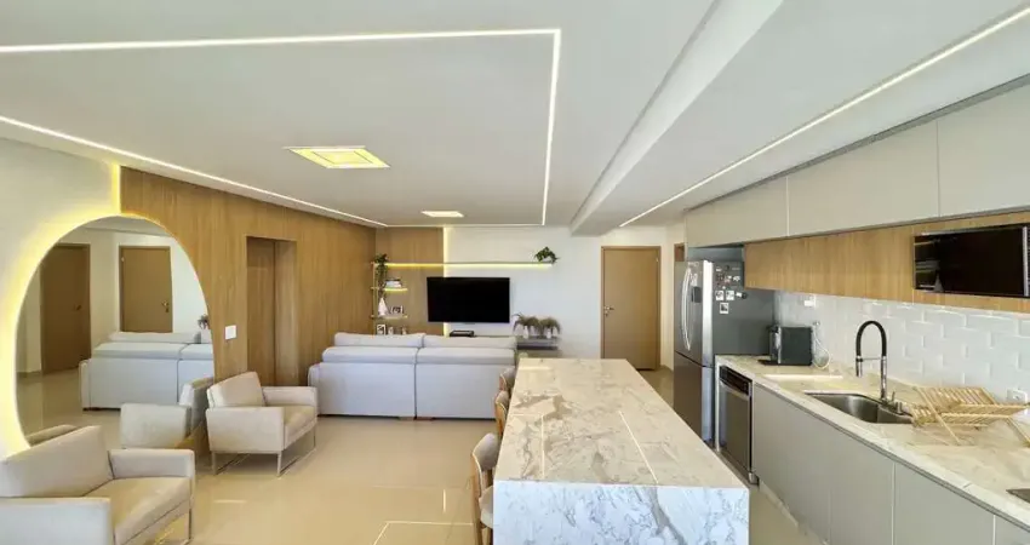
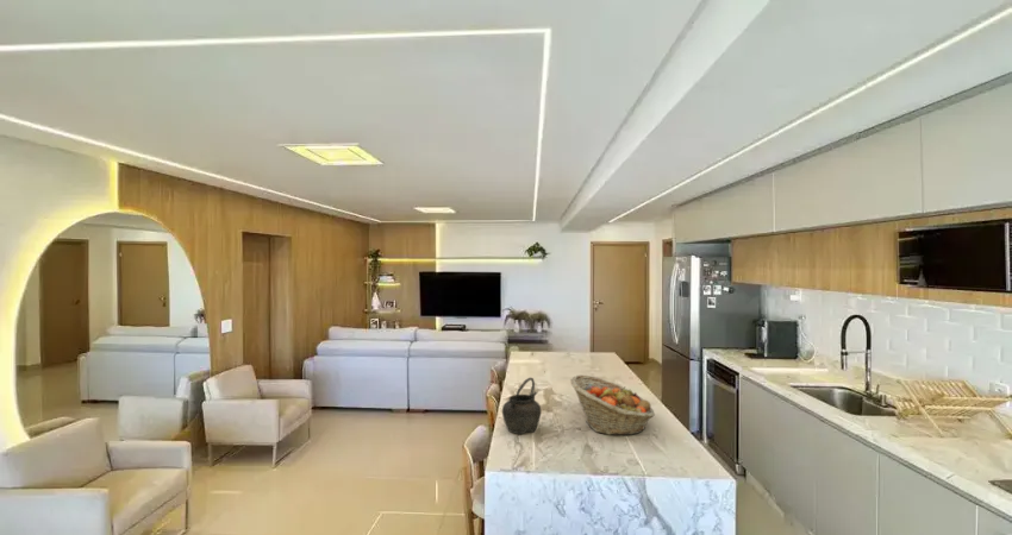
+ fruit basket (611, 402)
+ kettle (525, 402)
